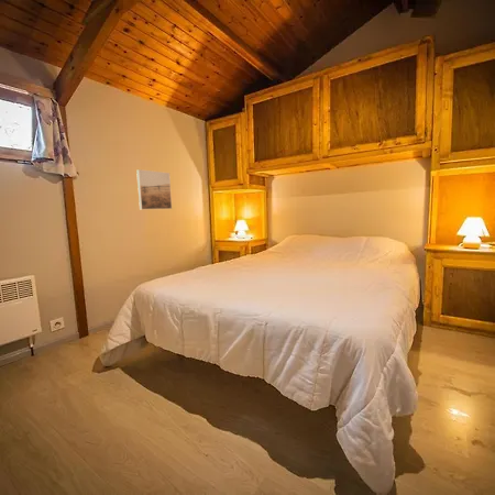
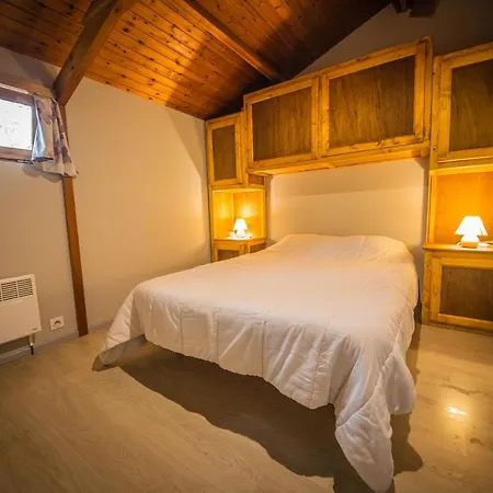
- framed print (155, 190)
